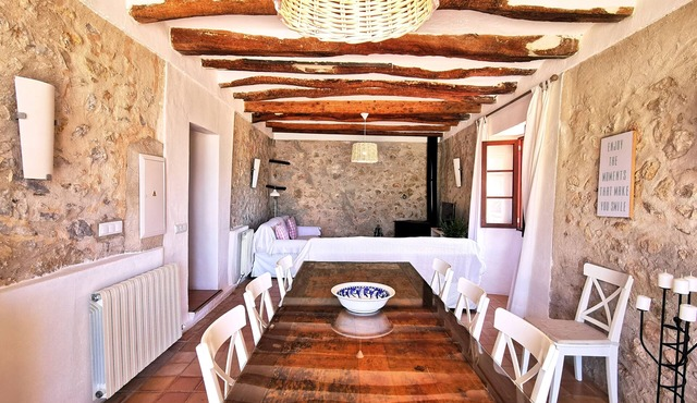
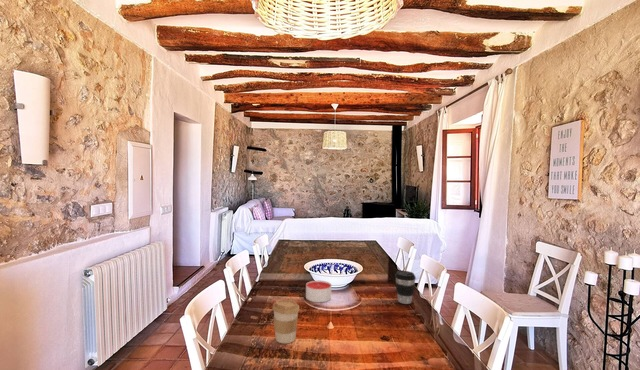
+ coffee cup (404, 287)
+ coffee cup (285, 319)
+ candle (318, 290)
